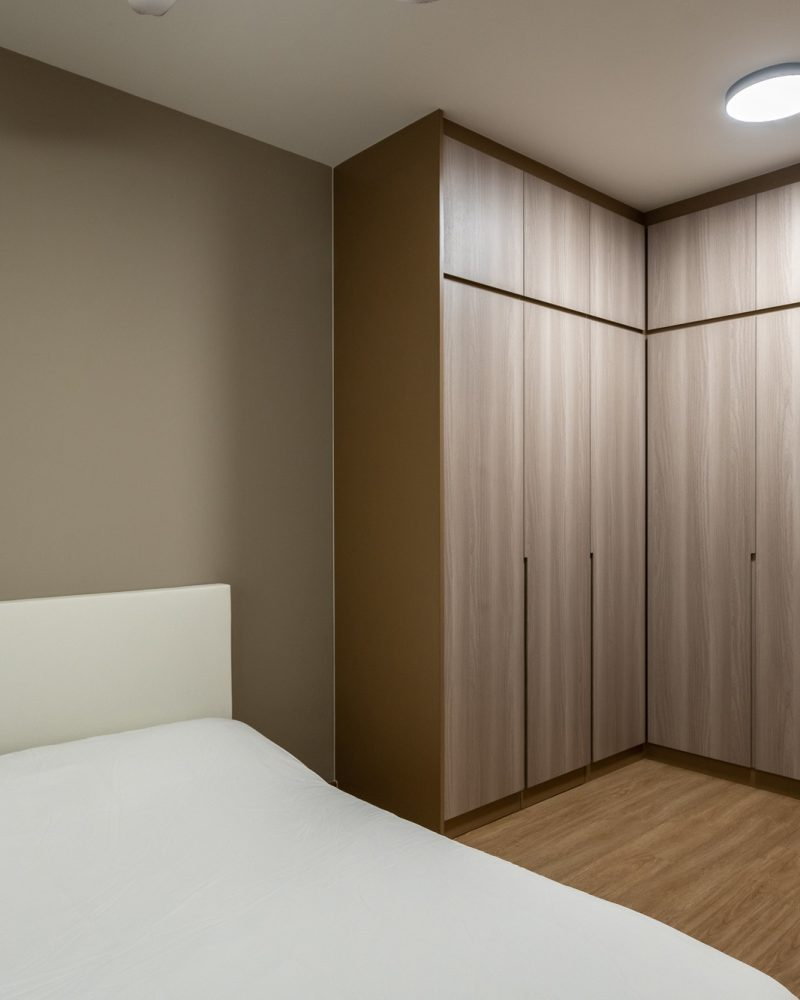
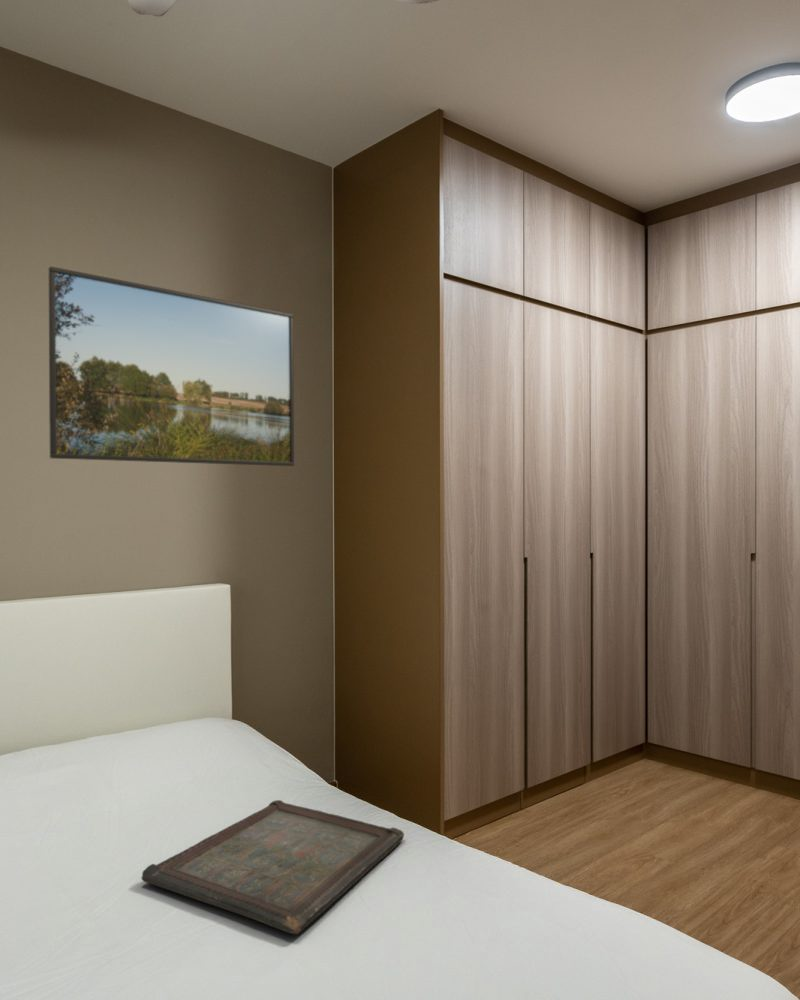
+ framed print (185, 377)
+ serving tray (283, 854)
